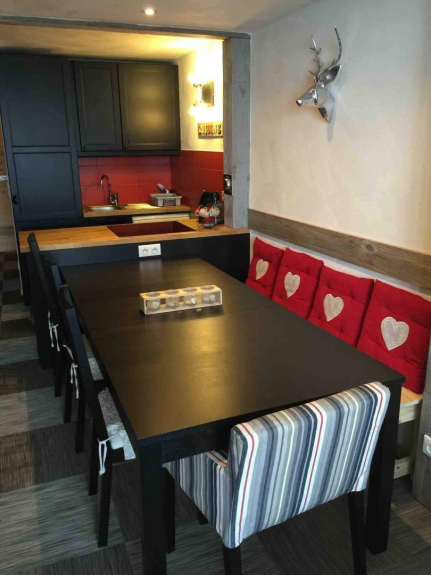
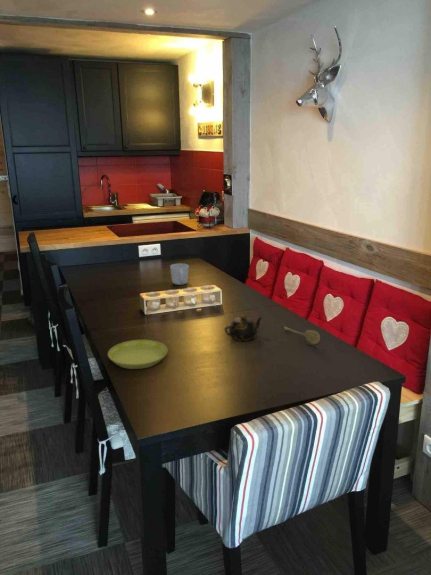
+ saucer (138, 355)
+ soupspoon (299, 332)
+ mug (180, 275)
+ teapot (244, 326)
